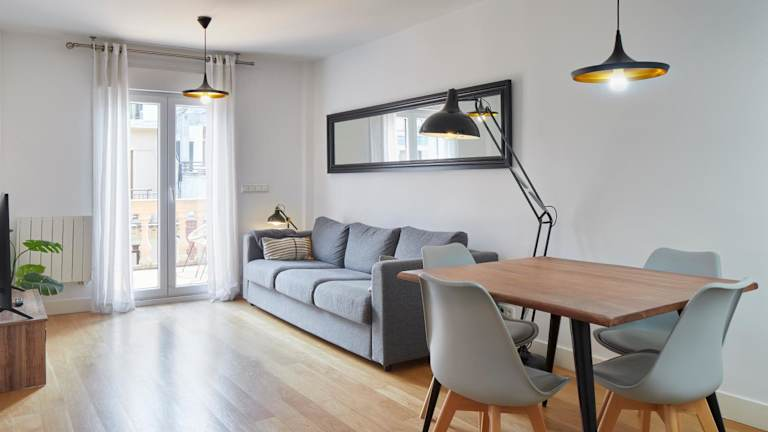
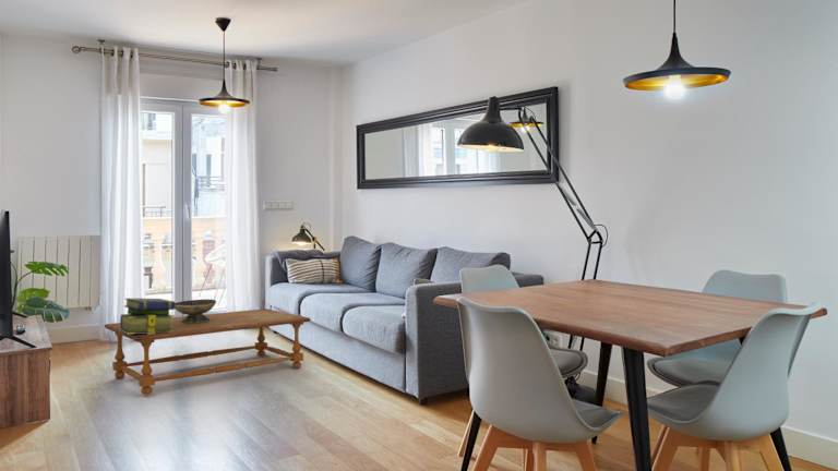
+ coffee table (213, 350)
+ decorative bowl (194, 311)
+ stack of books (147, 314)
